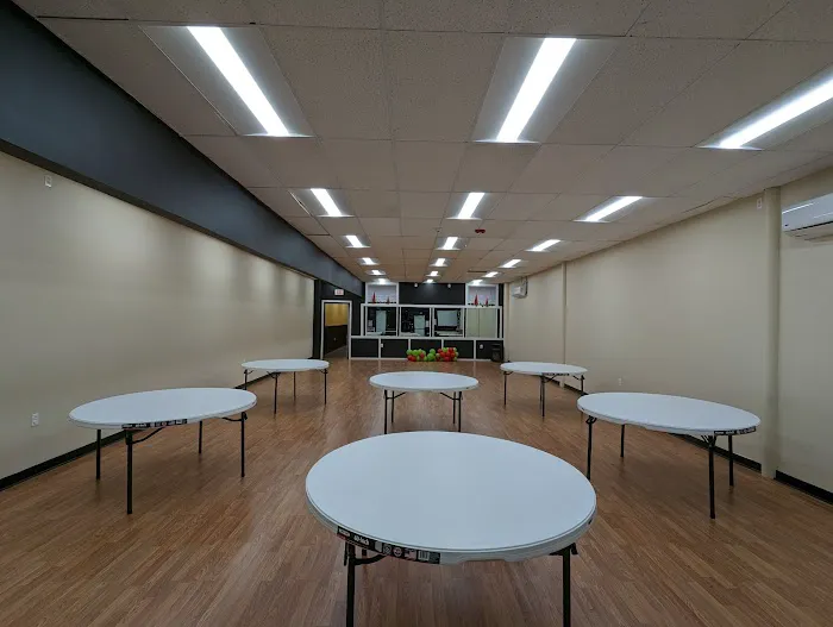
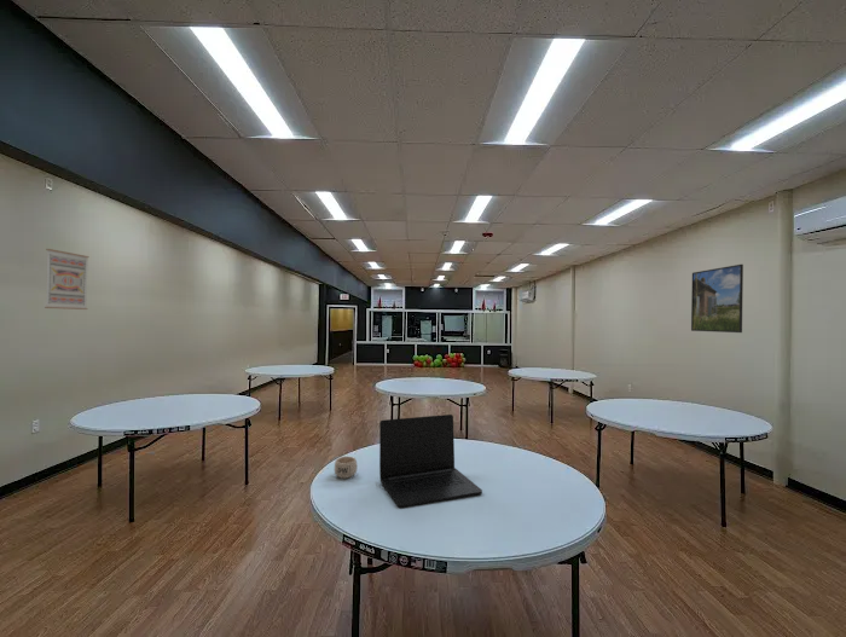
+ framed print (714, 300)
+ mug (346, 467)
+ laptop (429, 456)
+ wall art (68, 280)
